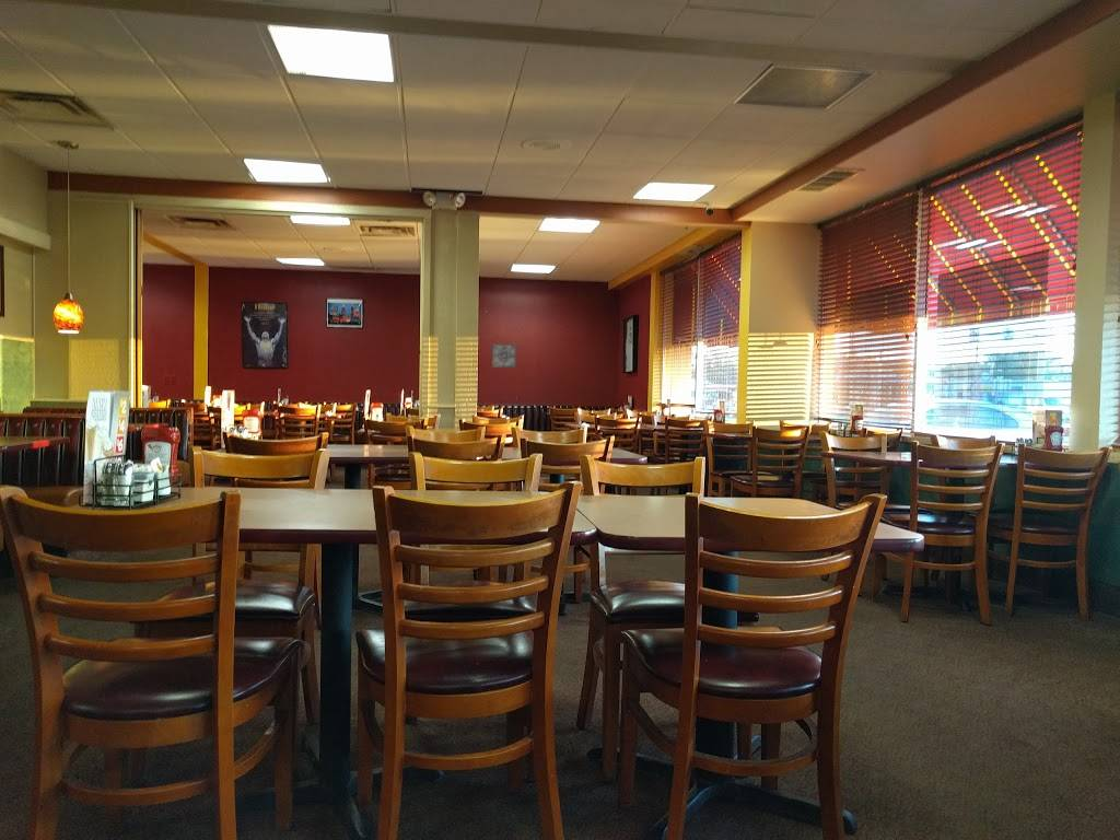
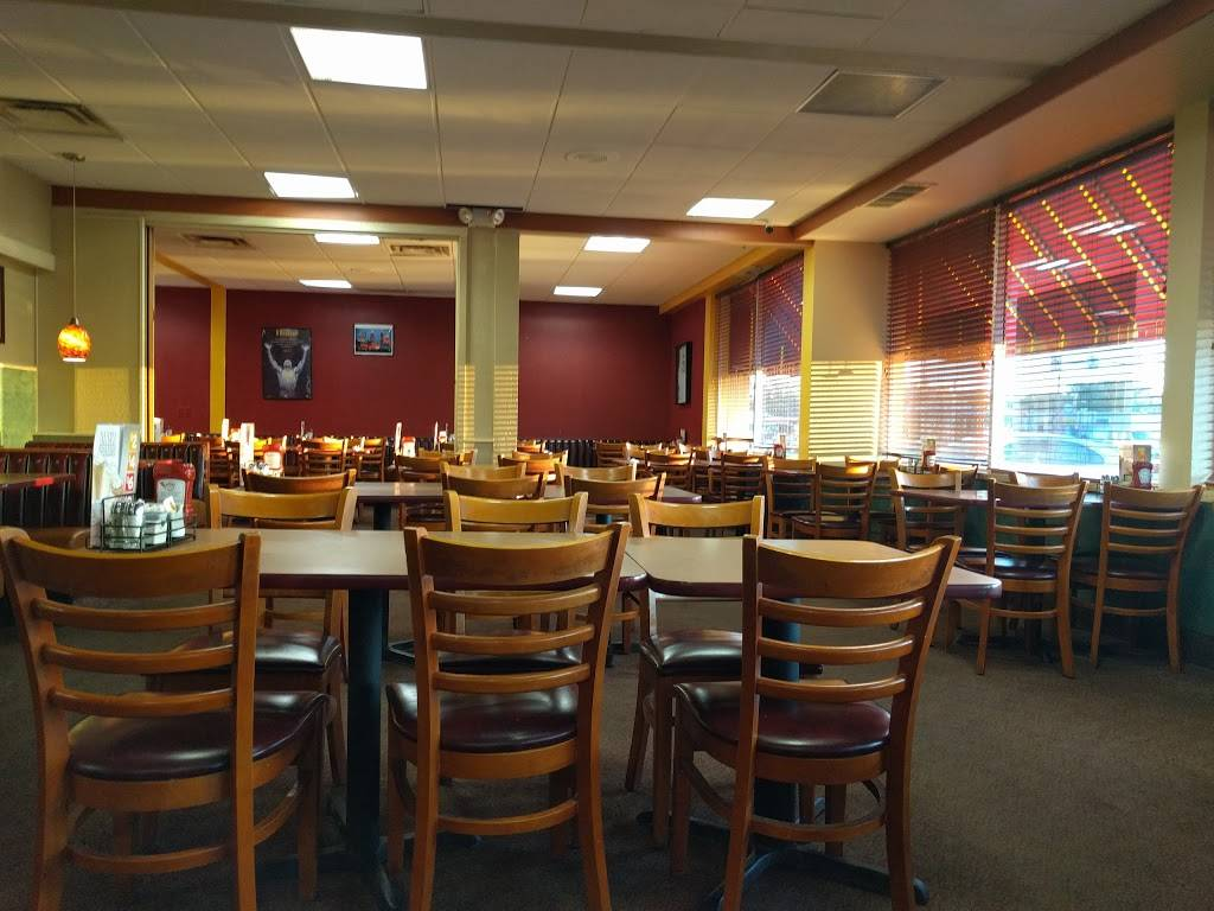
- wall art (503, 355)
